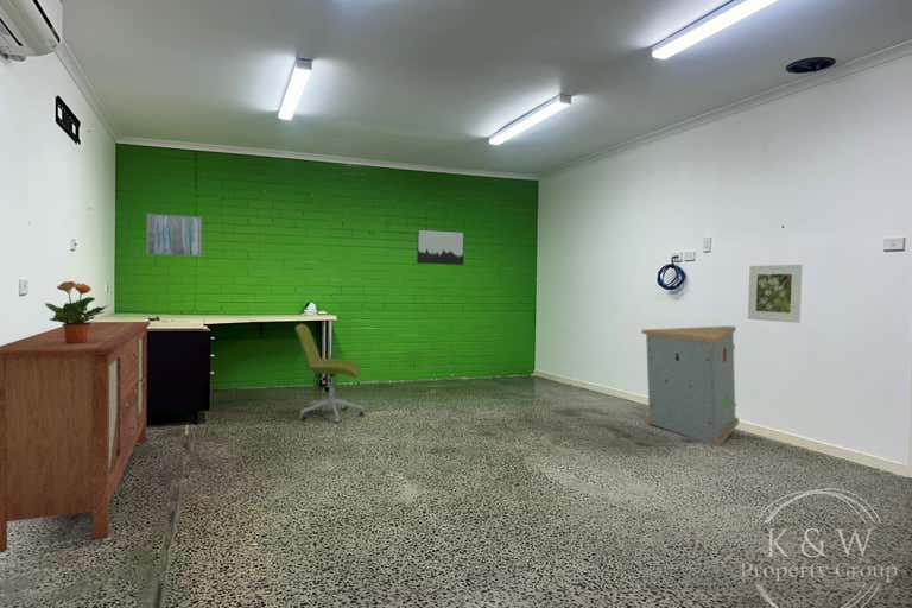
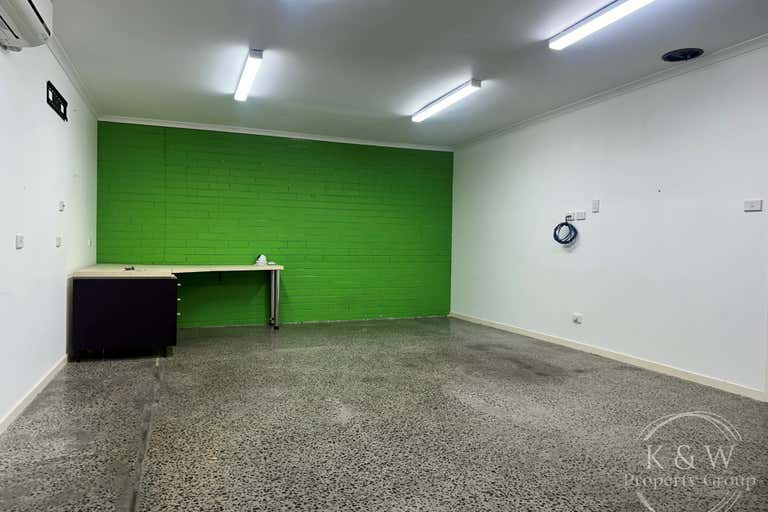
- sideboard (90, 407)
- storage cabinet (707, 379)
- wall art (441, 247)
- potted plant (75, 311)
- office chair (331, 370)
- wall art (175, 235)
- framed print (773, 292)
